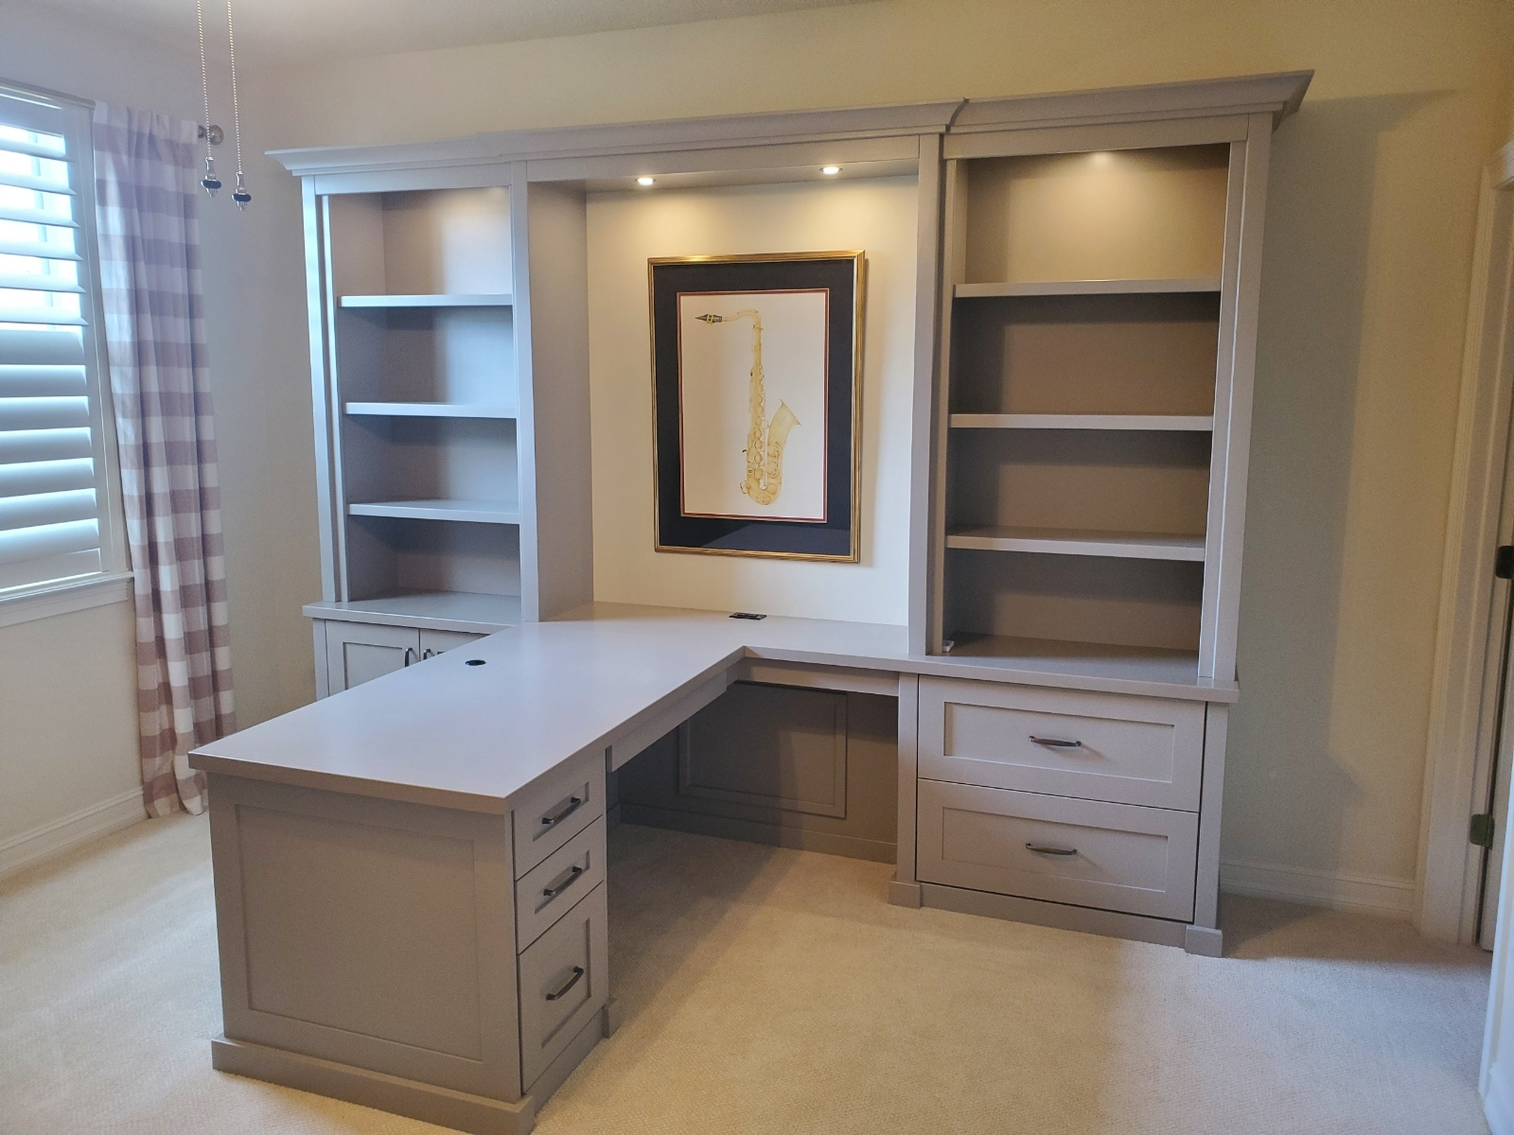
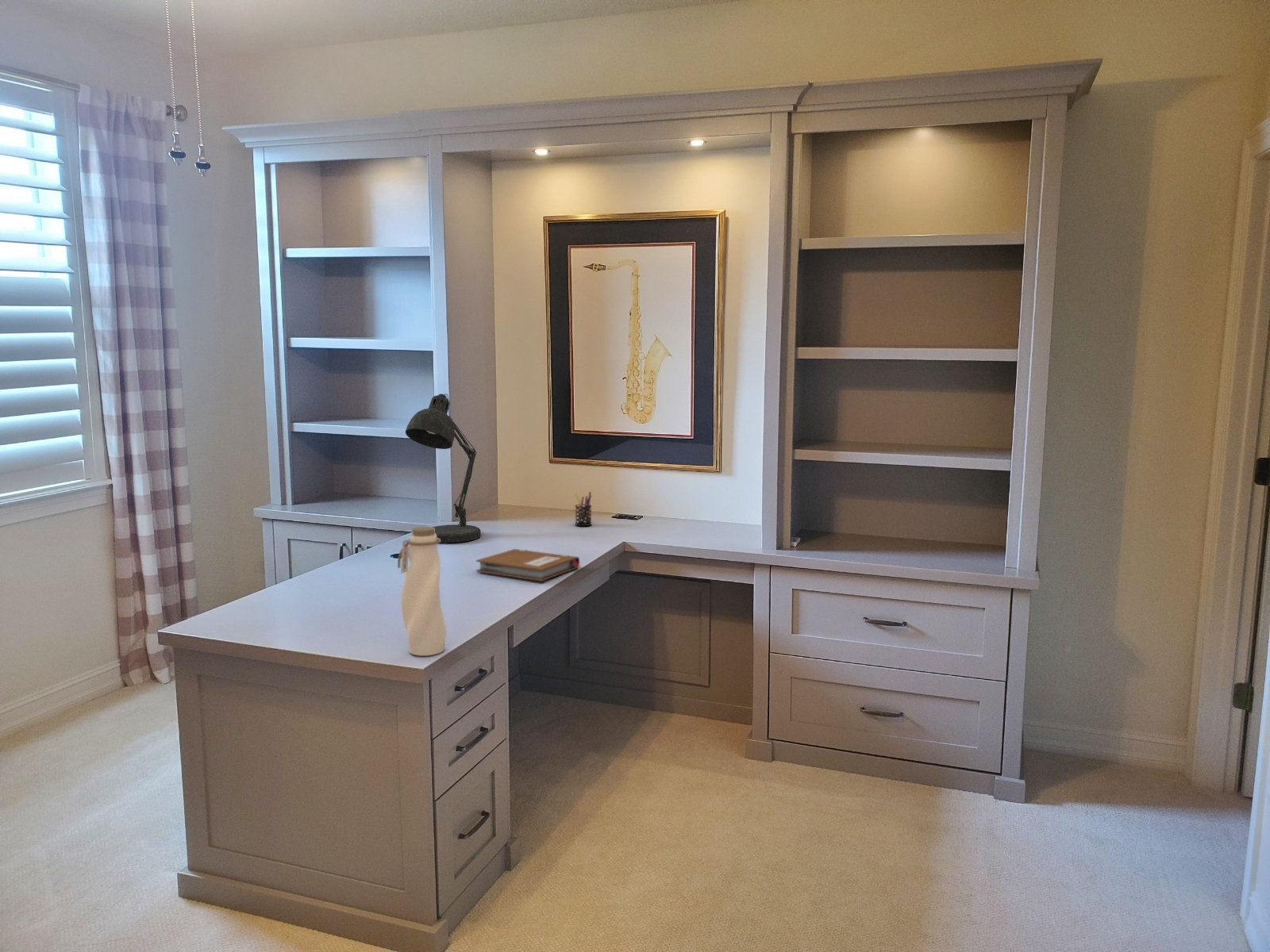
+ pen holder (585, 508)
+ desk lamp (448, 448)
+ water bottle (421, 590)
+ notebook (530, 563)
